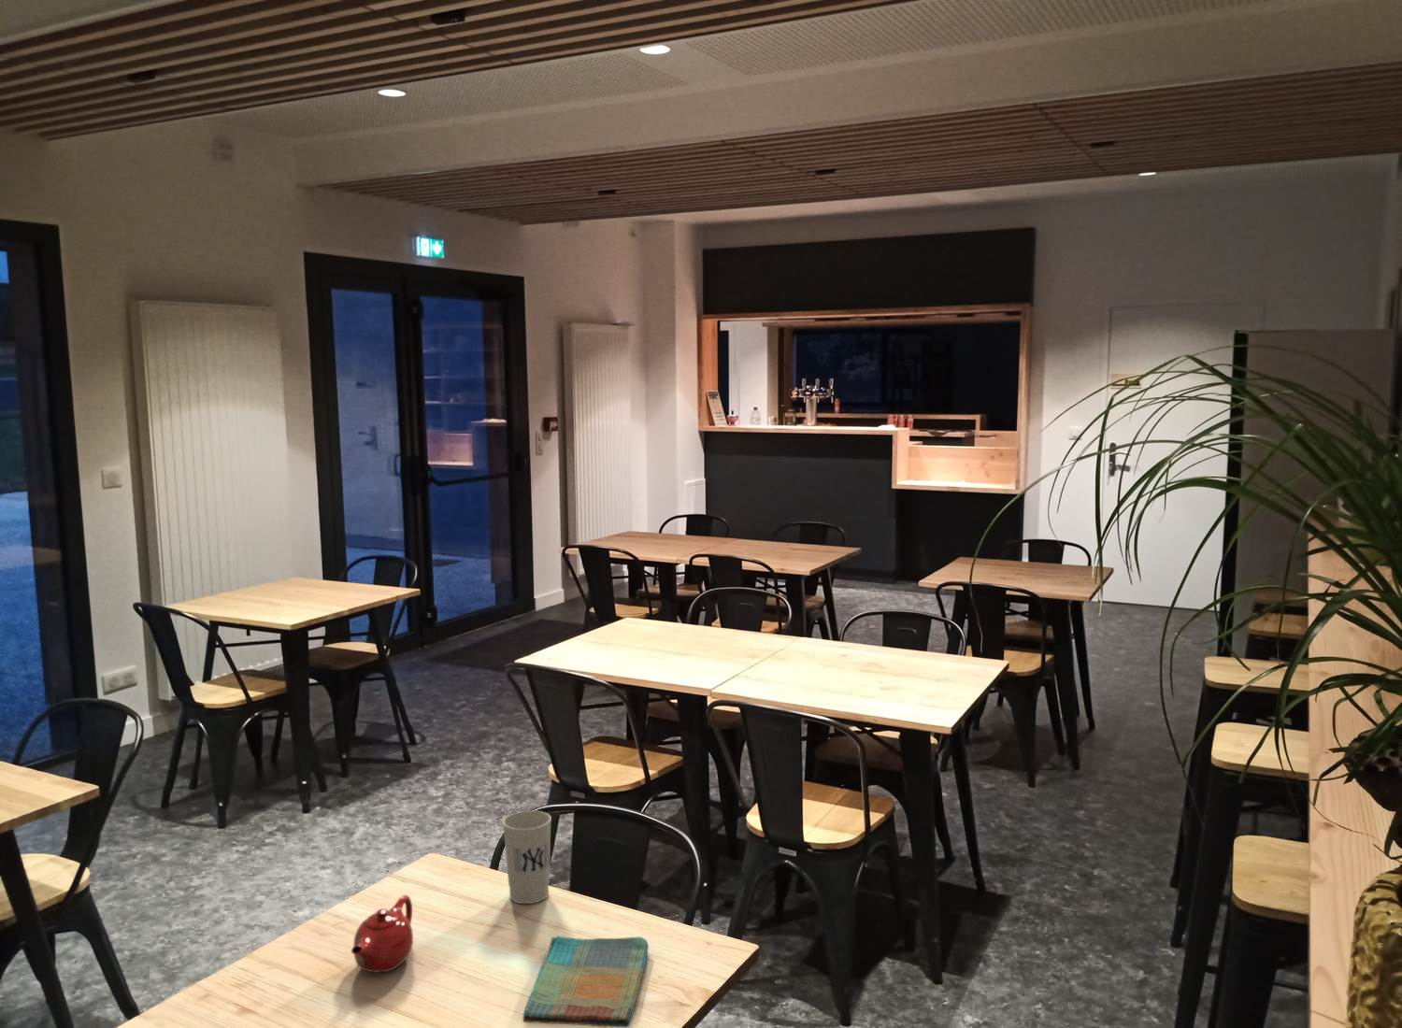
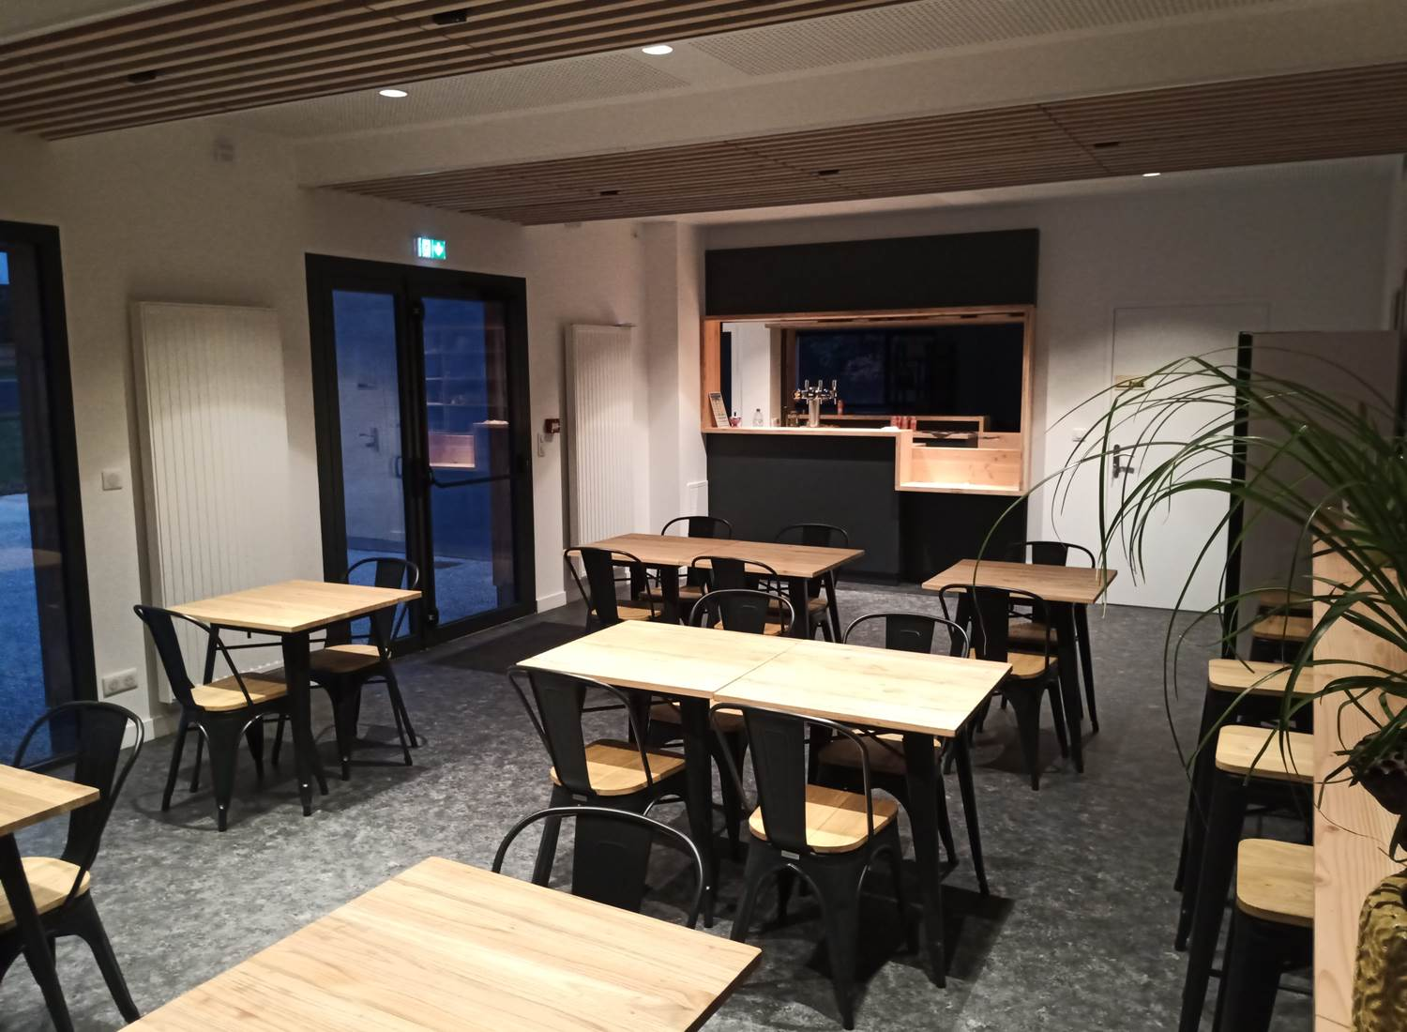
- cup (528, 857)
- dish towel (589, 978)
- teapot (384, 936)
